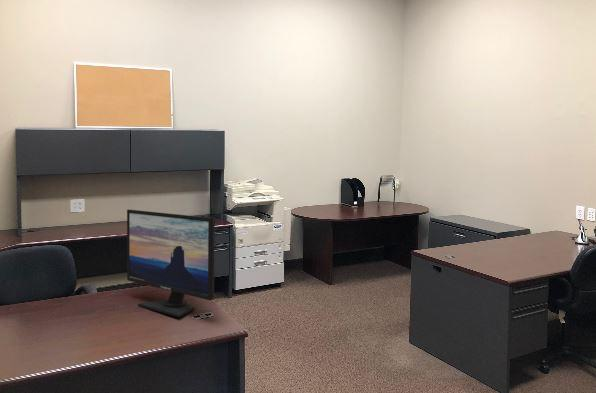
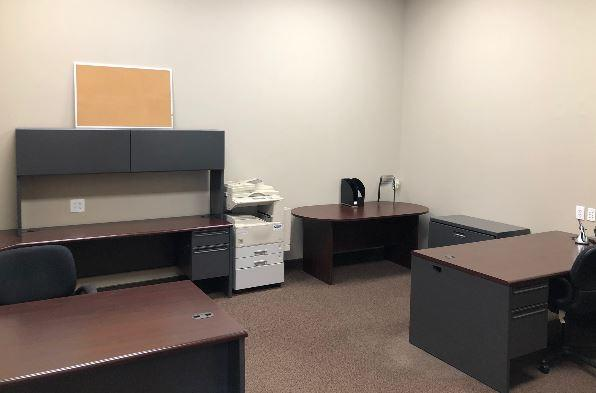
- computer monitor (172, 260)
